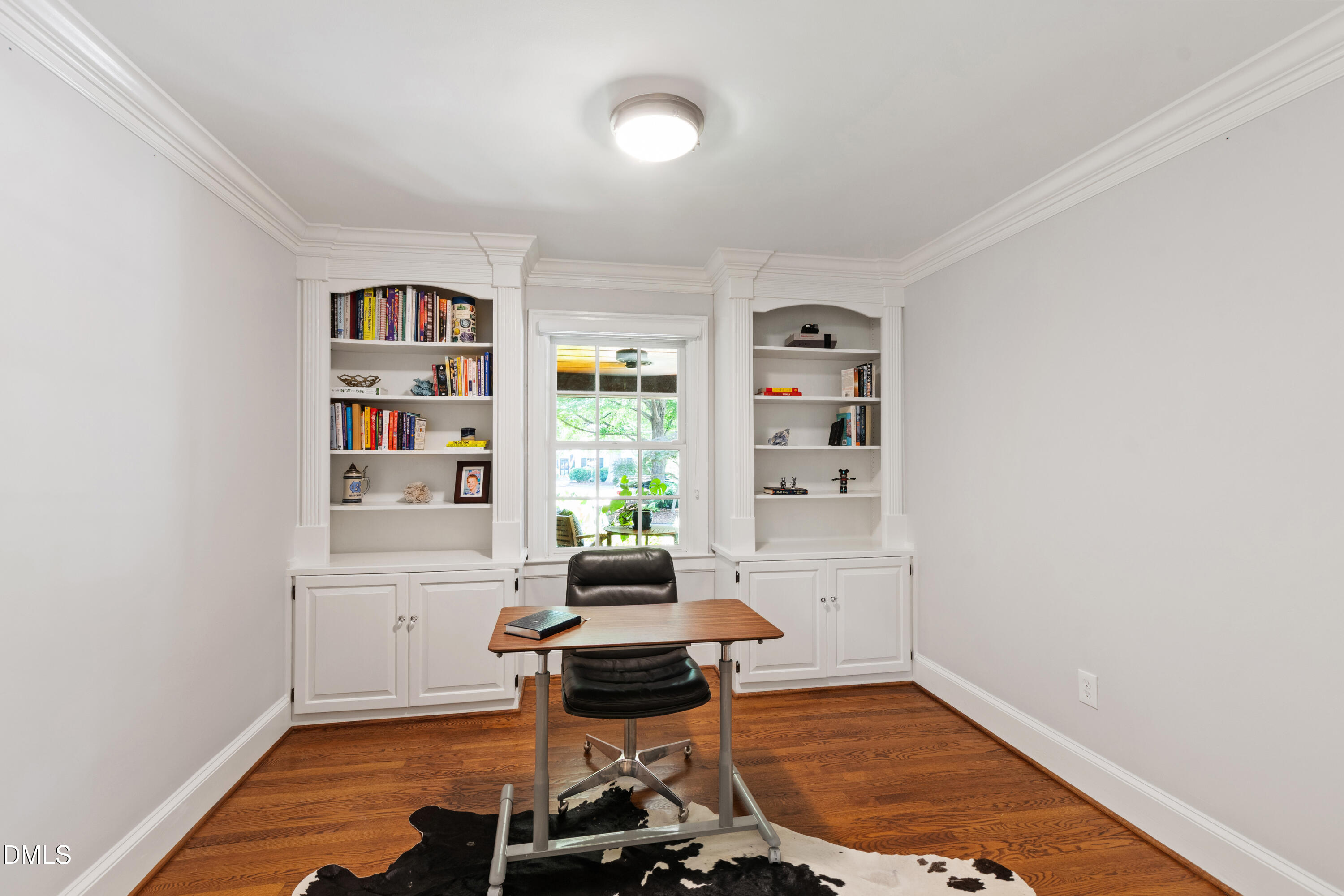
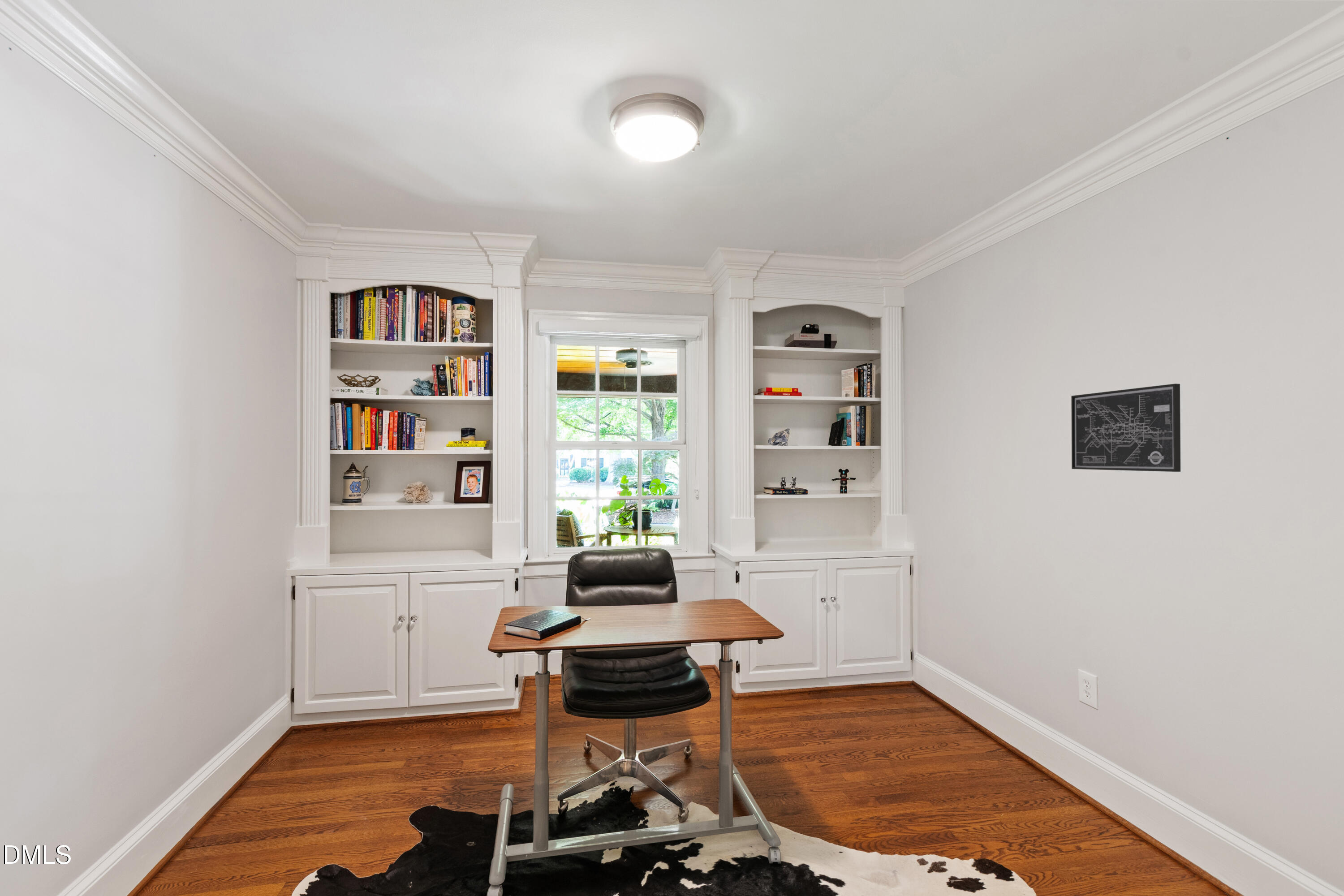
+ wall art (1121, 430)
